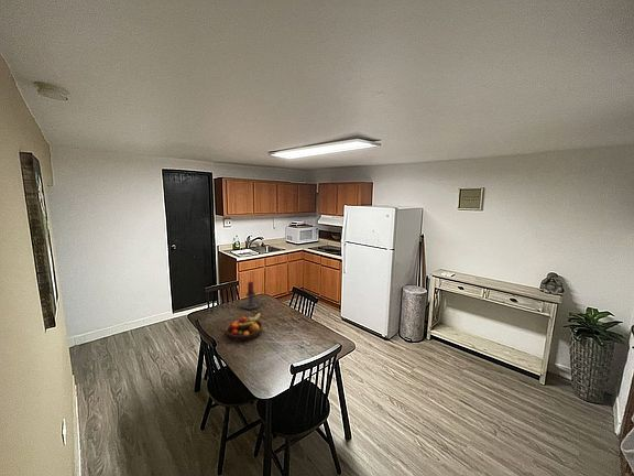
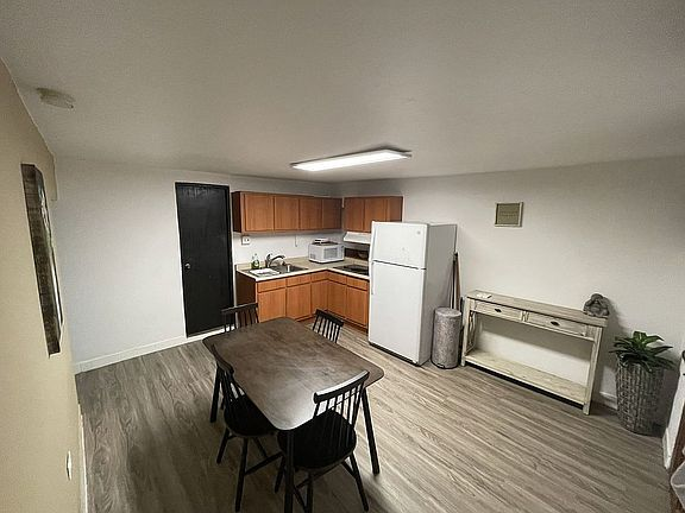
- fruit bowl (244, 325)
- candle holder (253, 293)
